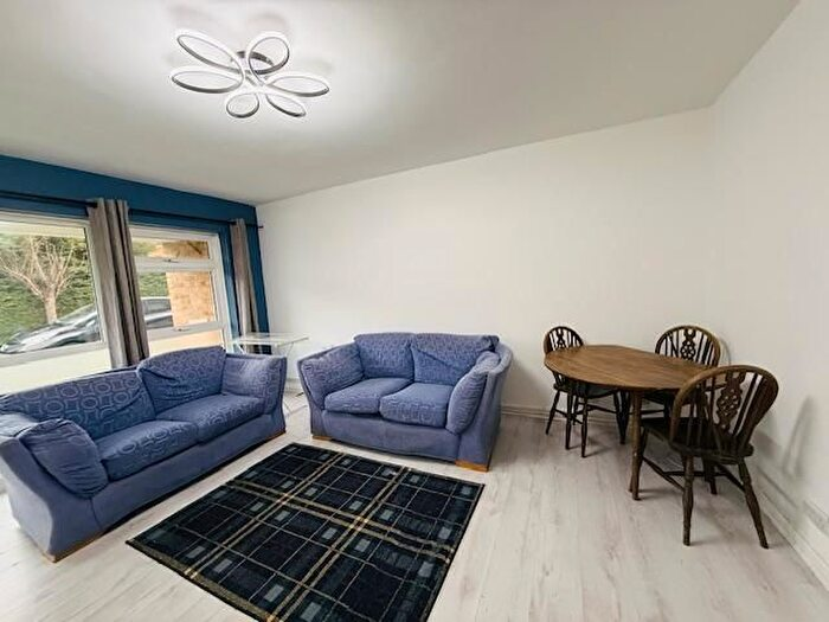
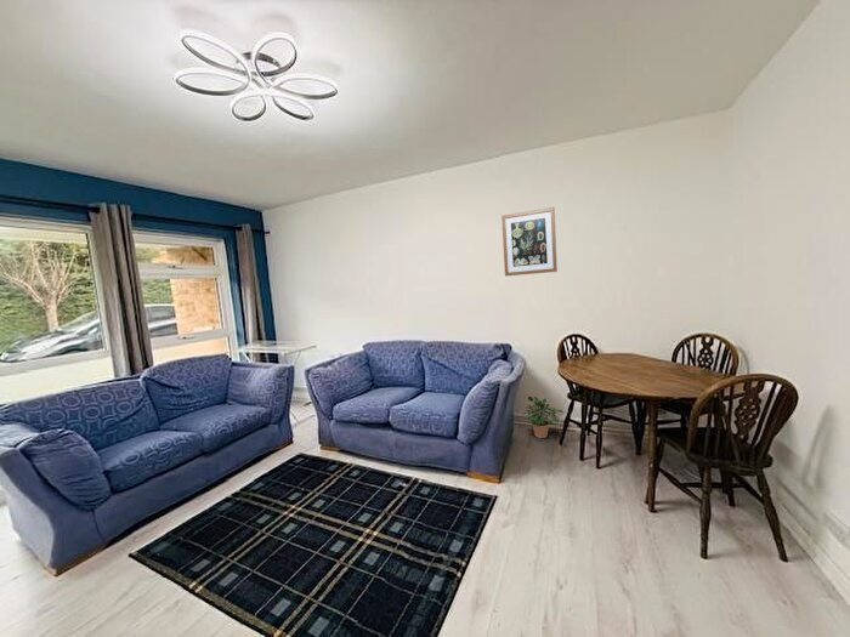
+ potted plant (543, 415)
+ wall art (528, 243)
